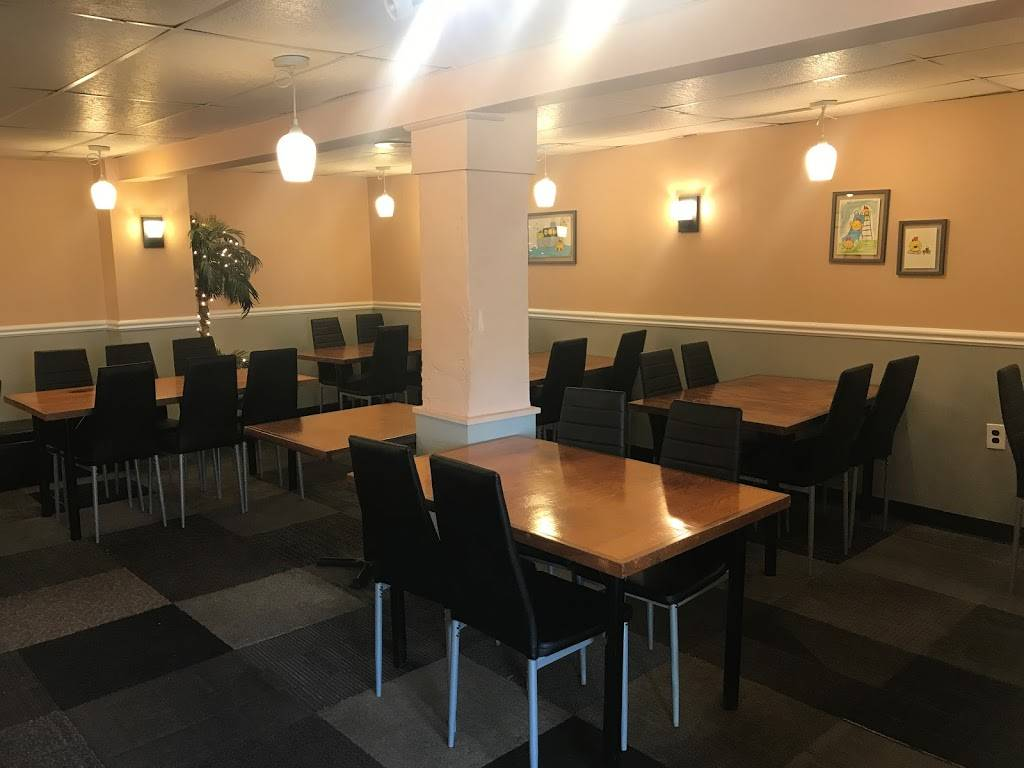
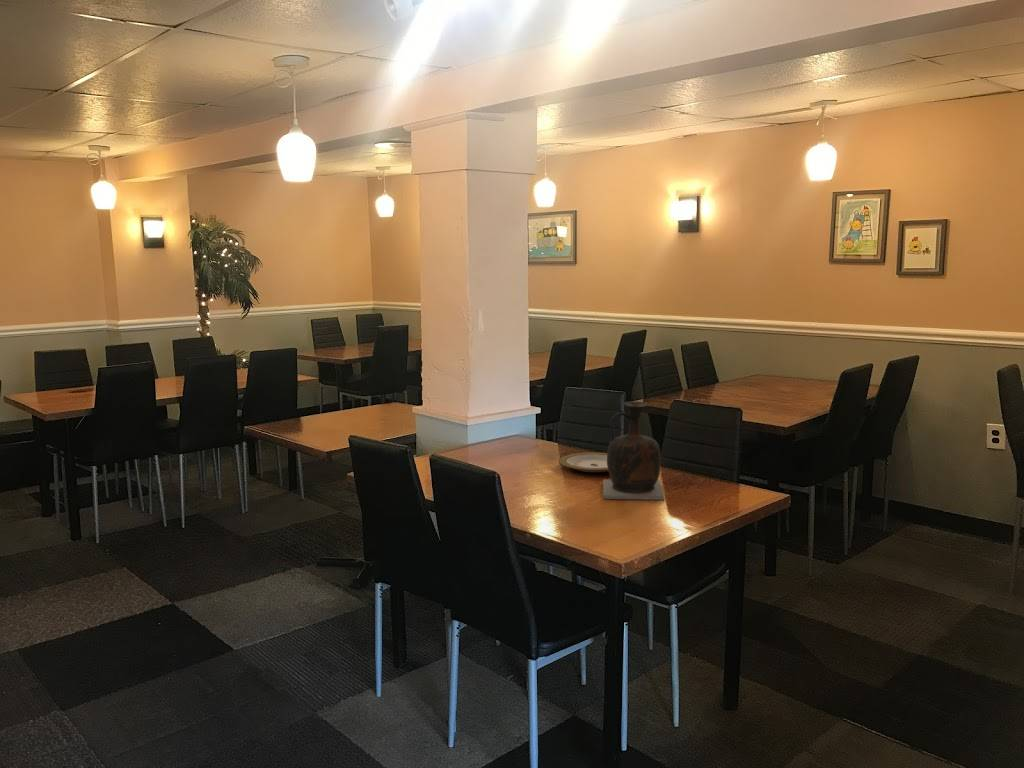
+ vase (632, 447)
+ plate (594, 463)
